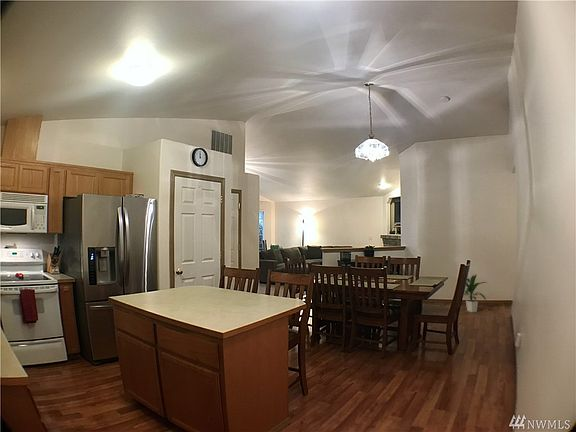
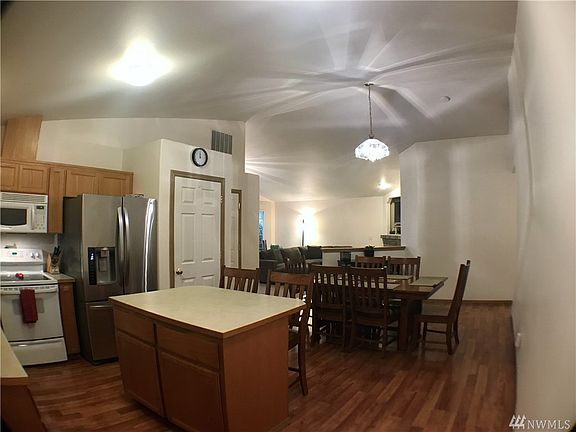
- indoor plant (469, 291)
